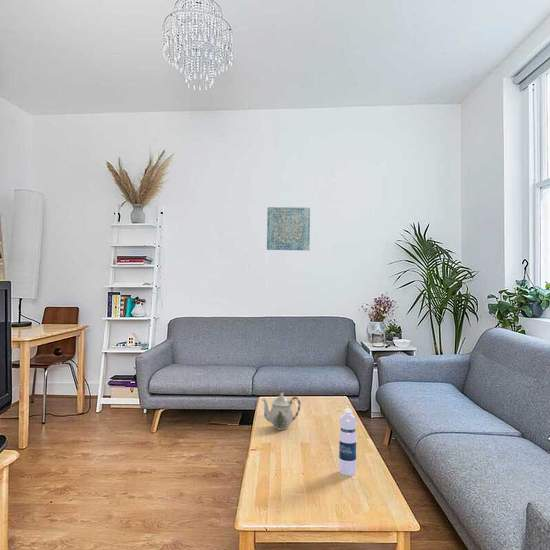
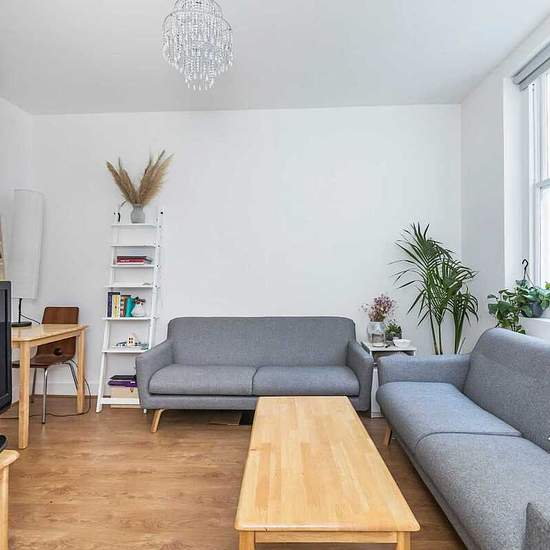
- teapot (280, 410)
- water bottle (347, 441)
- wall art (288, 228)
